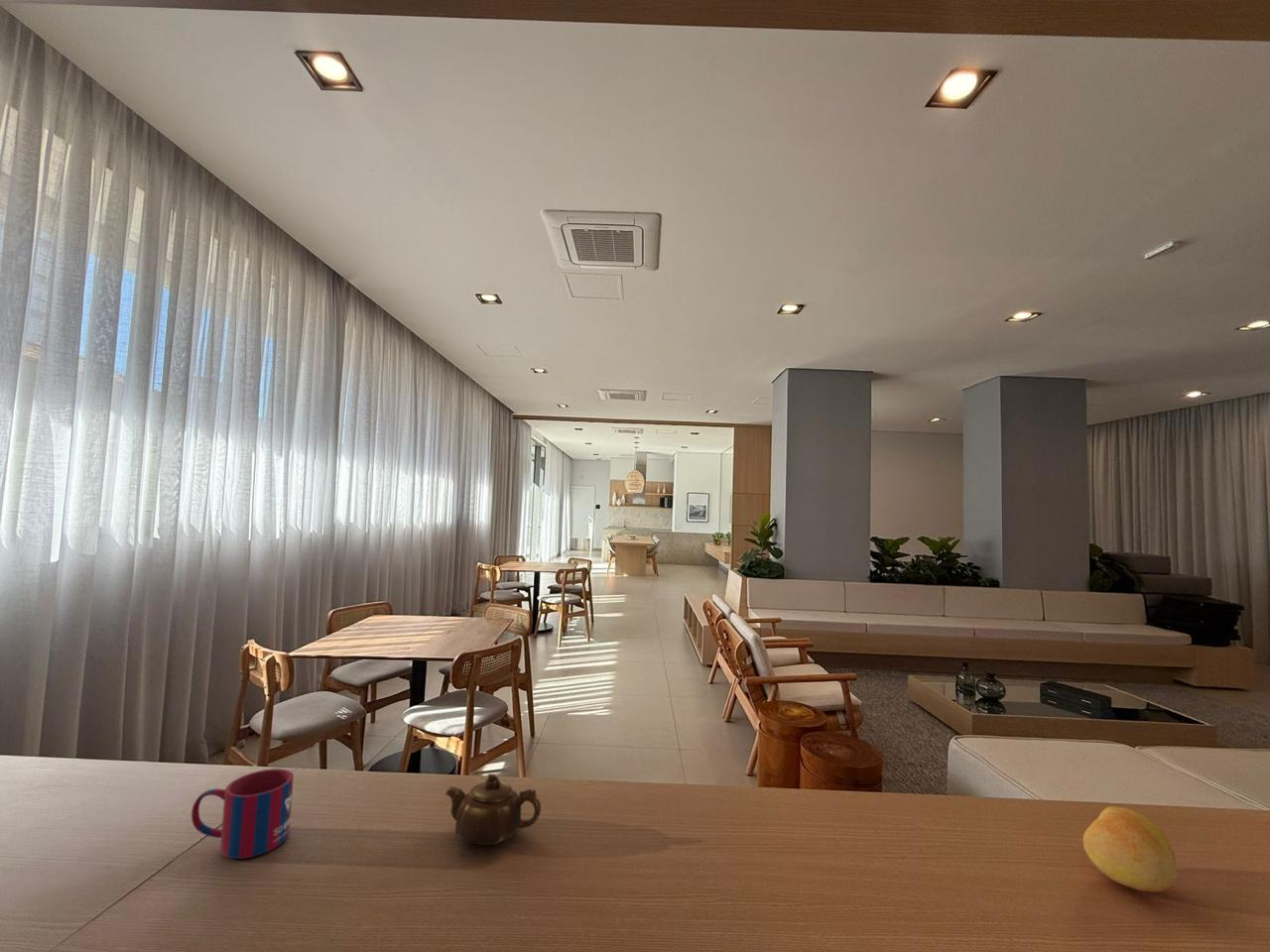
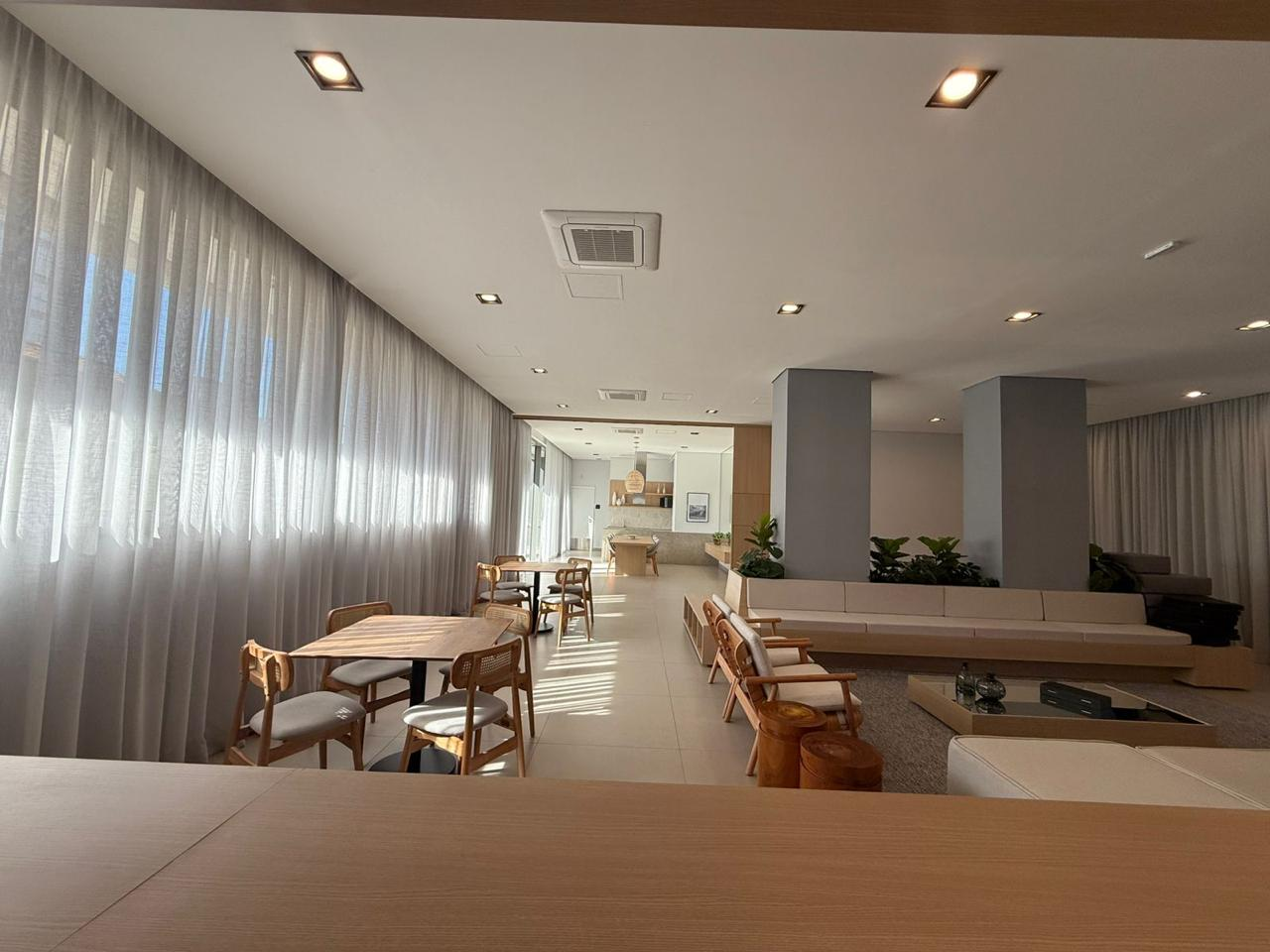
- teapot (492, 804)
- fruit (1127, 848)
- mug (242, 811)
